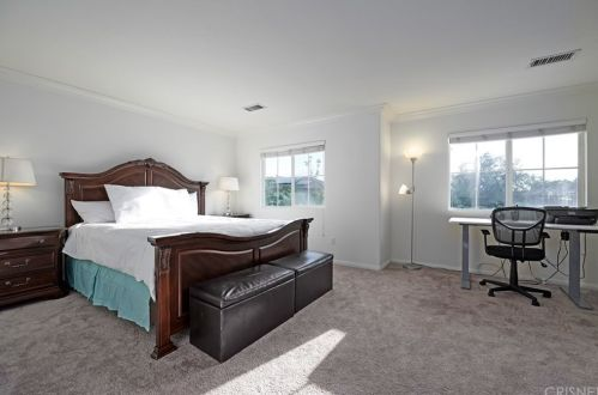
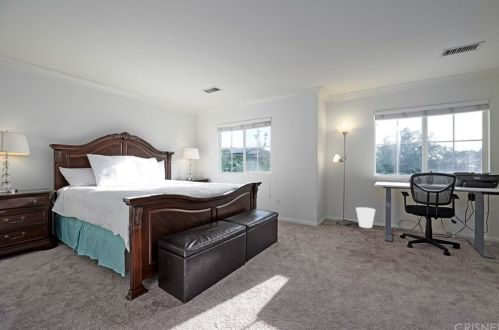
+ wastebasket (365, 217)
